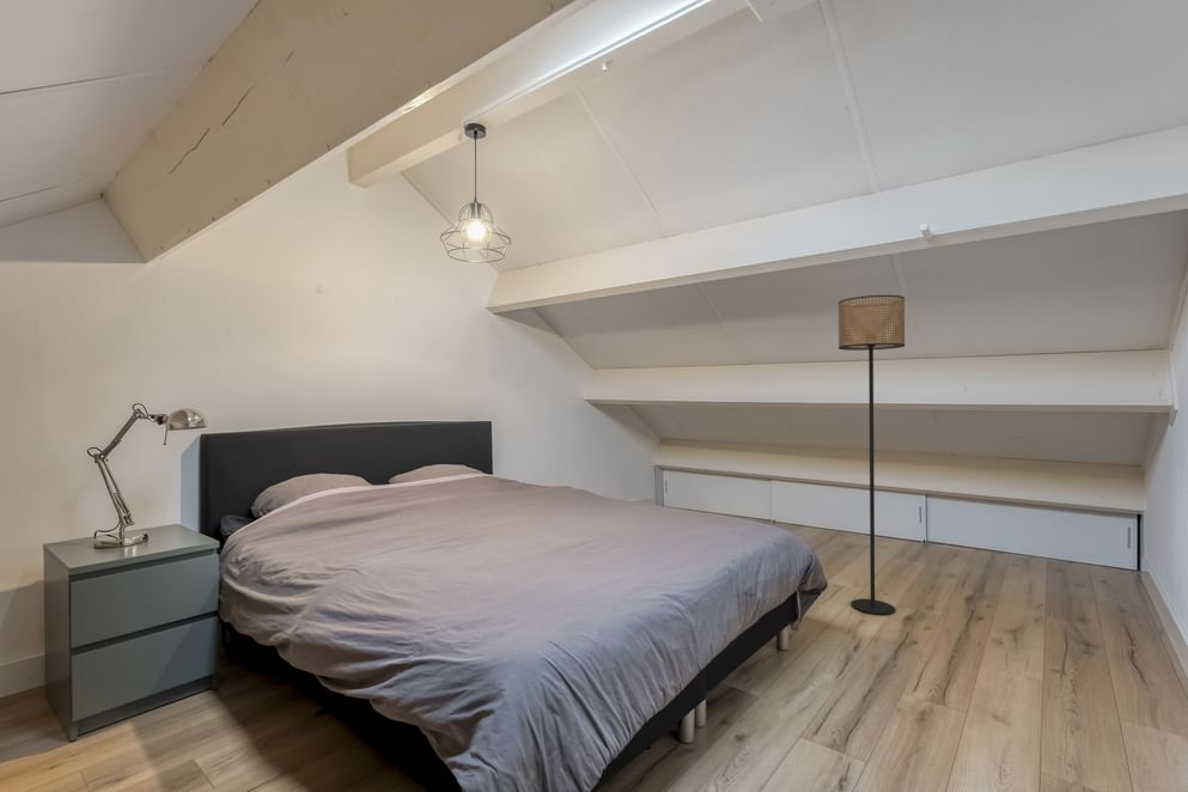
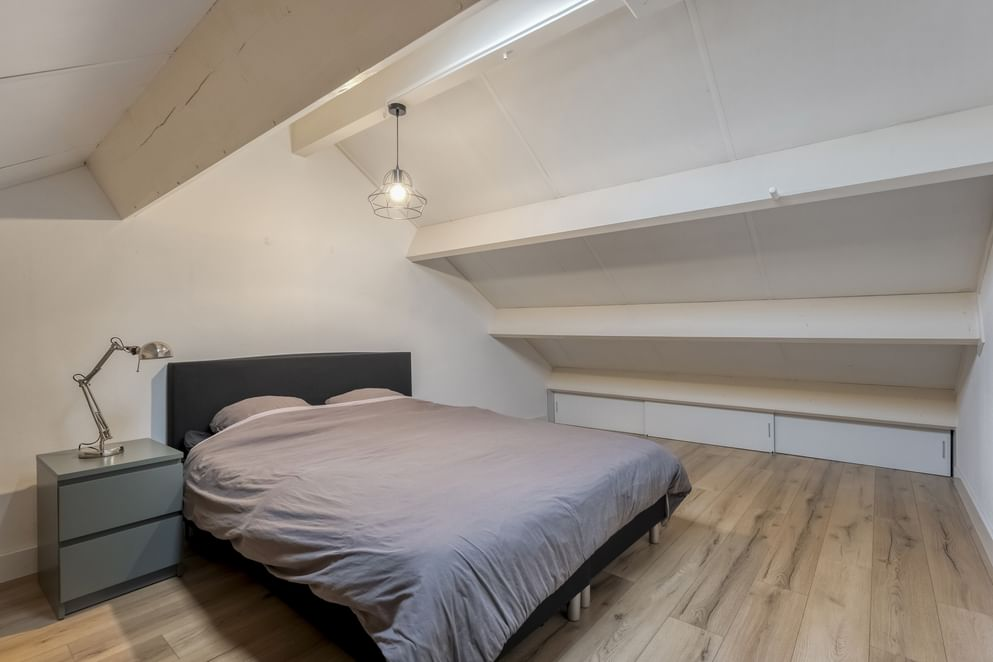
- floor lamp (871, 453)
